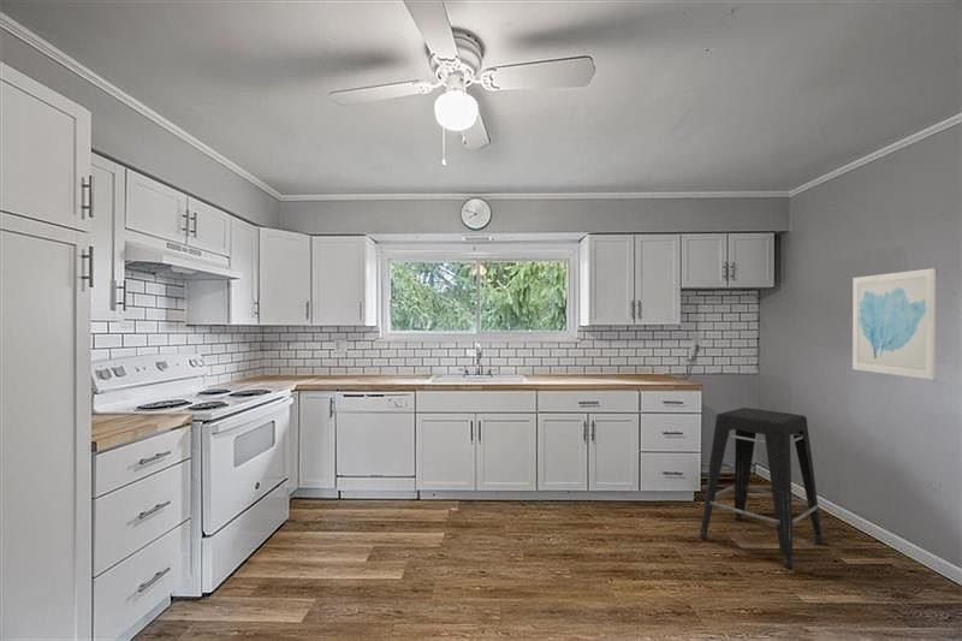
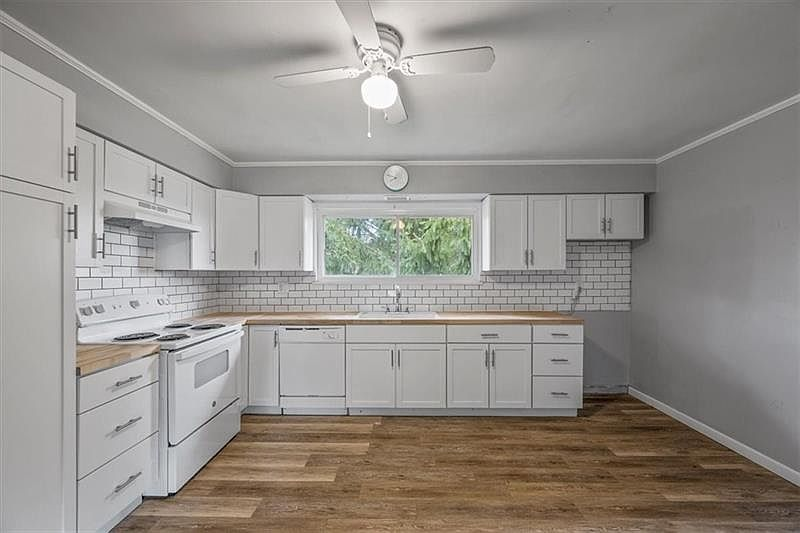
- wall art (890, 324)
- stool (770, 475)
